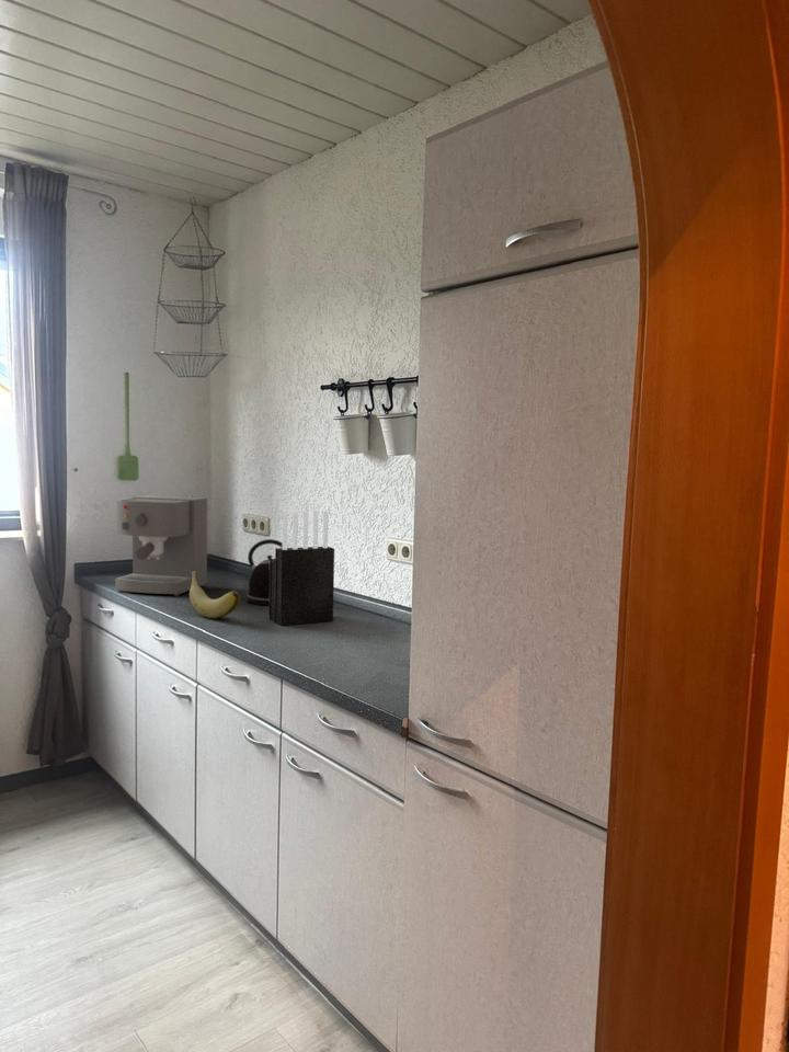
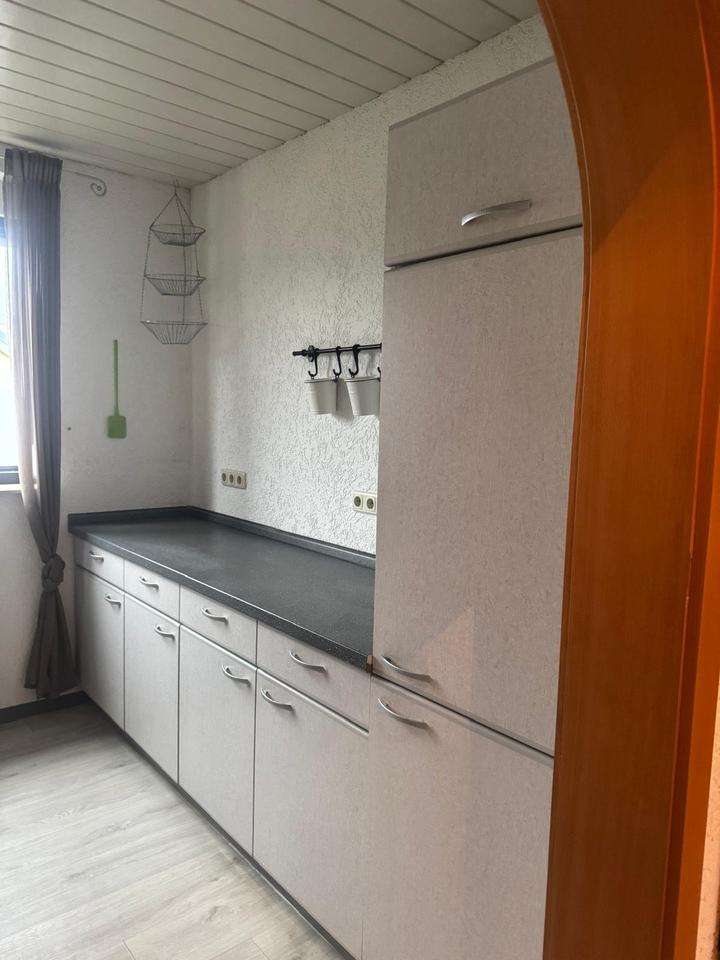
- knife block (300, 564)
- kettle (268, 570)
- coffee maker (164, 545)
- banana (213, 599)
